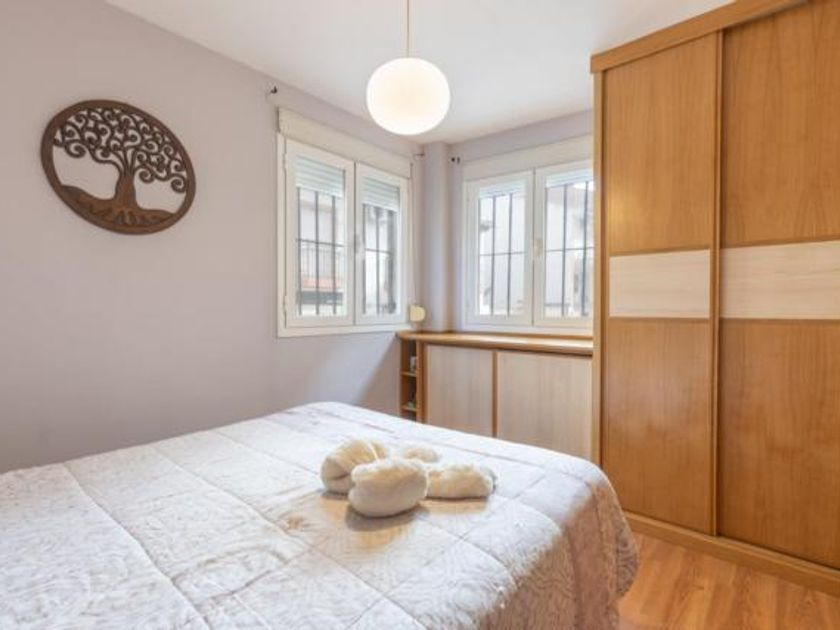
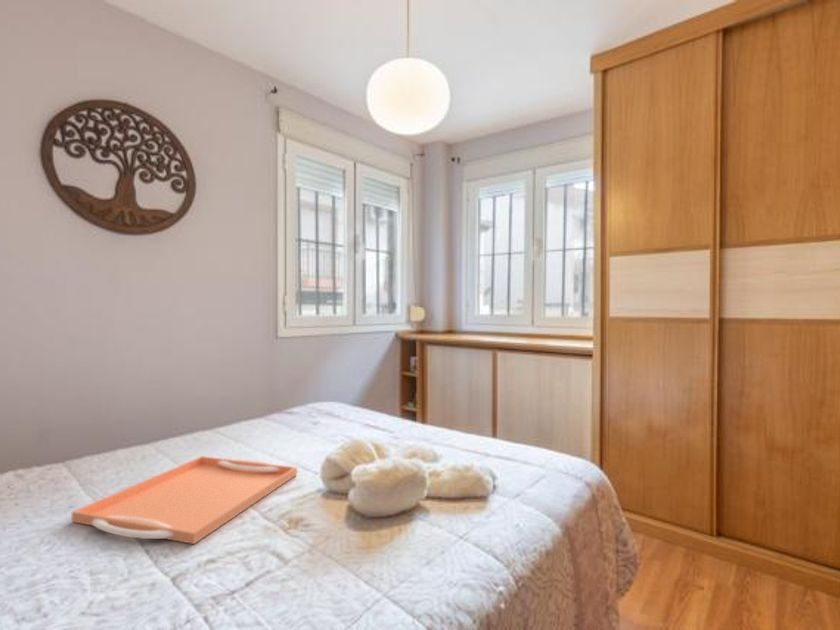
+ serving tray (198, 491)
